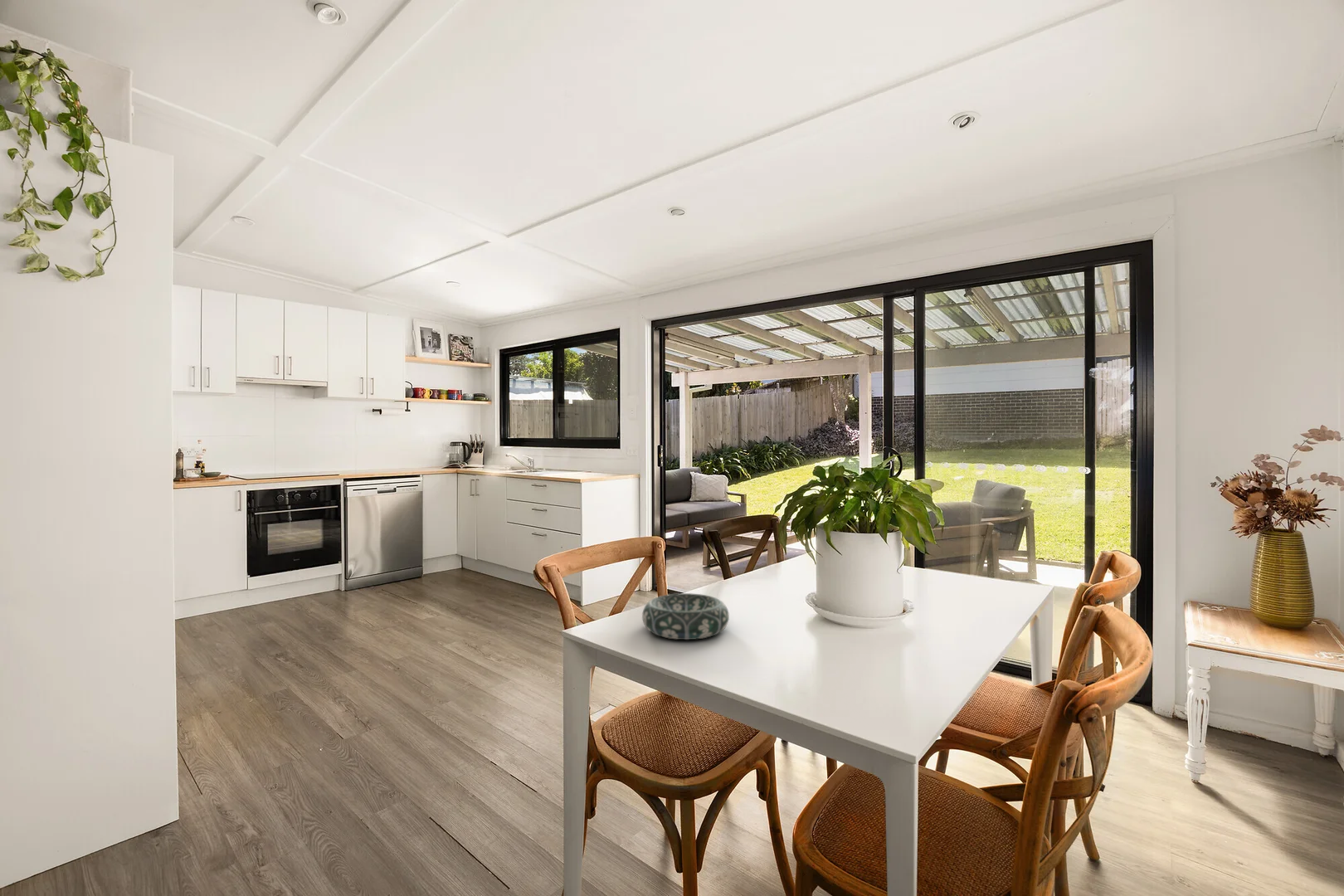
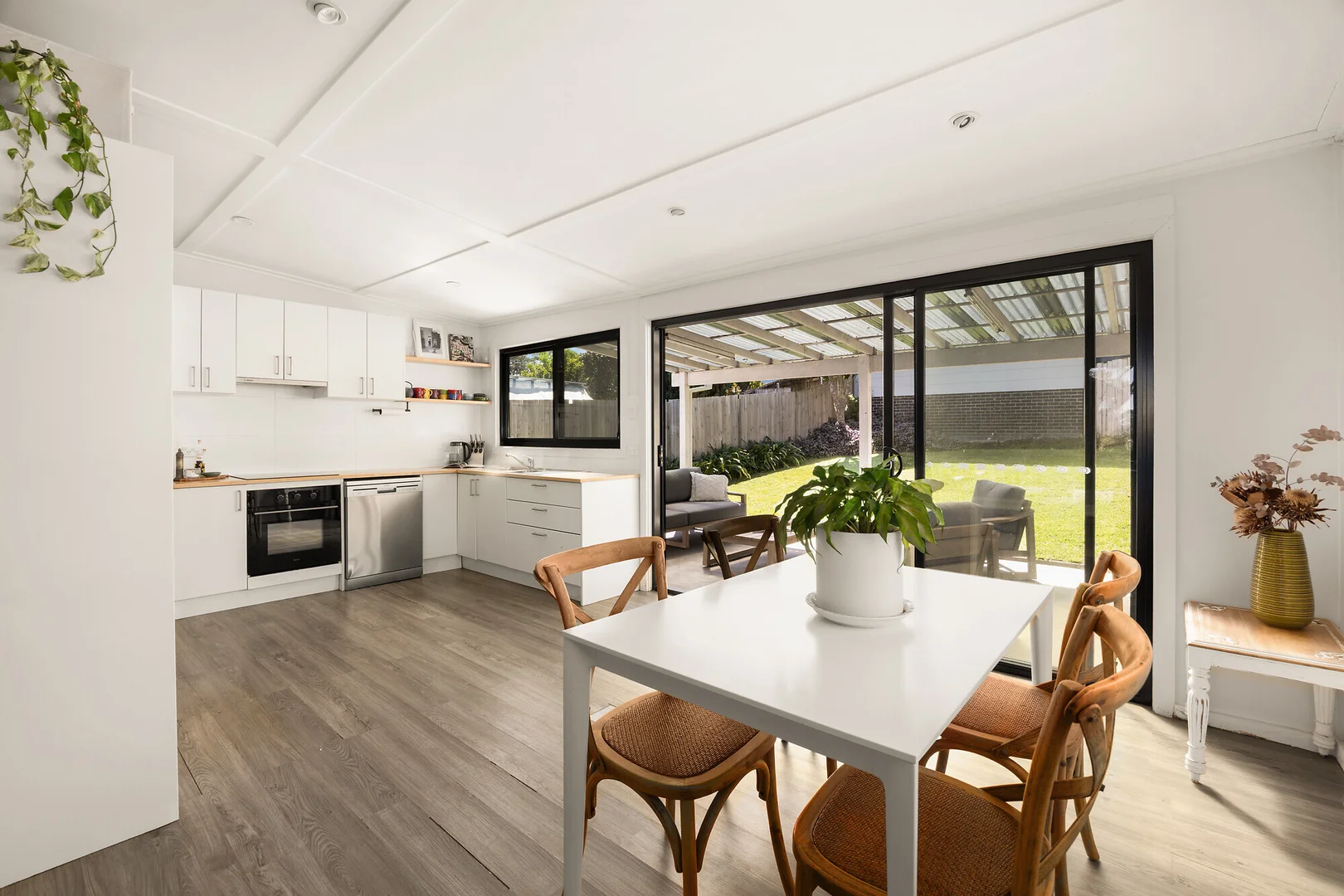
- decorative bowl (685, 616)
